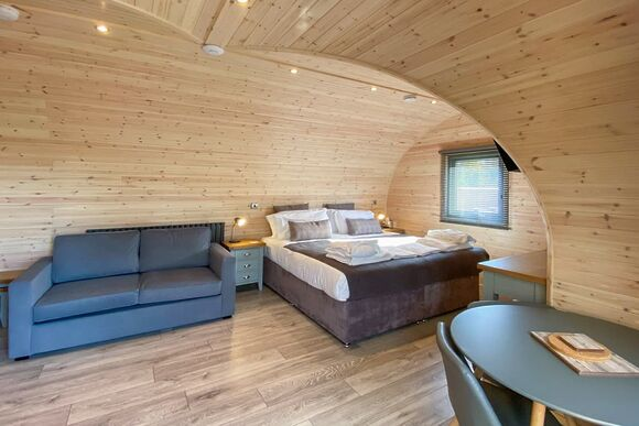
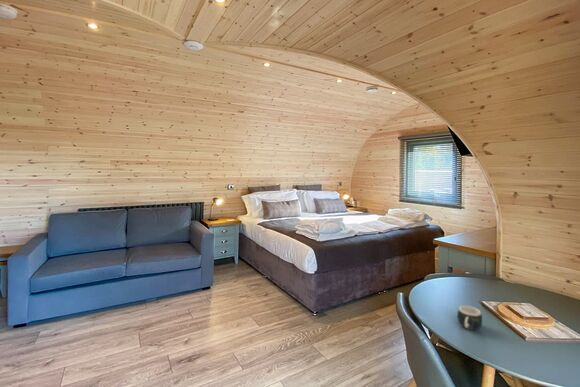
+ mug (468, 319)
